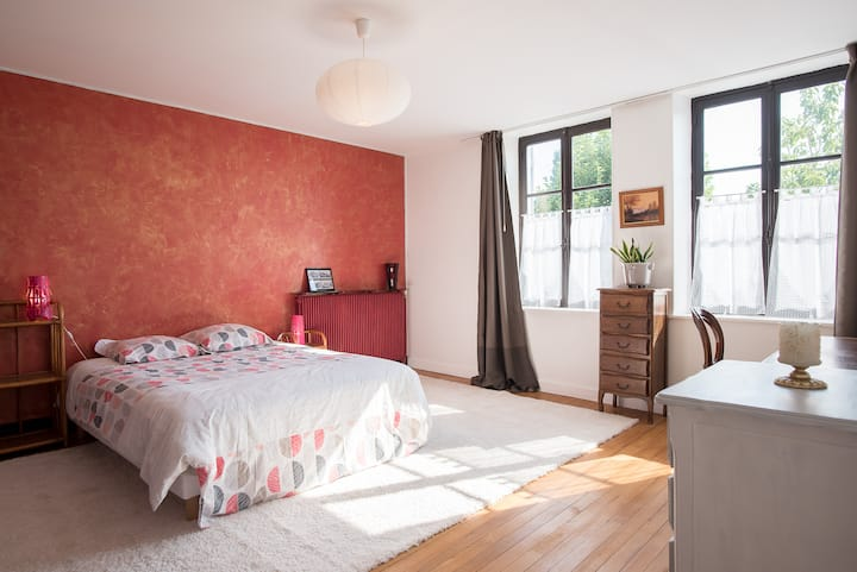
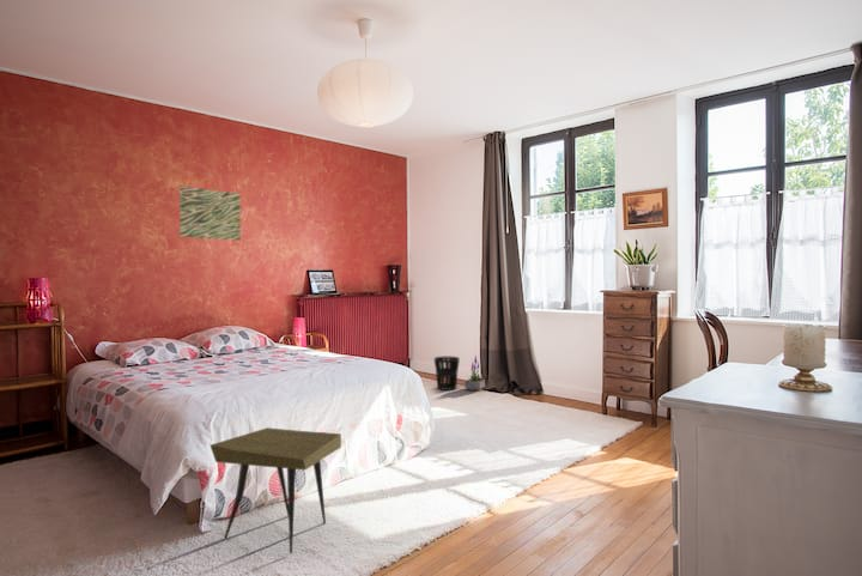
+ potted plant (474, 371)
+ wastebasket (447, 372)
+ wall art (211, 214)
+ side table (281, 486)
